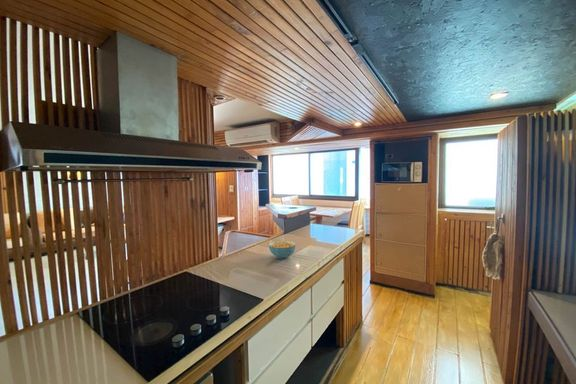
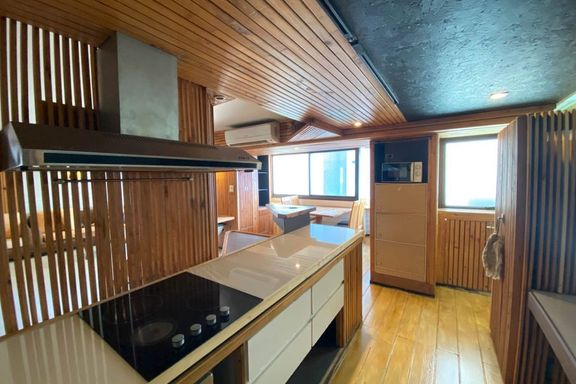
- cereal bowl (282, 250)
